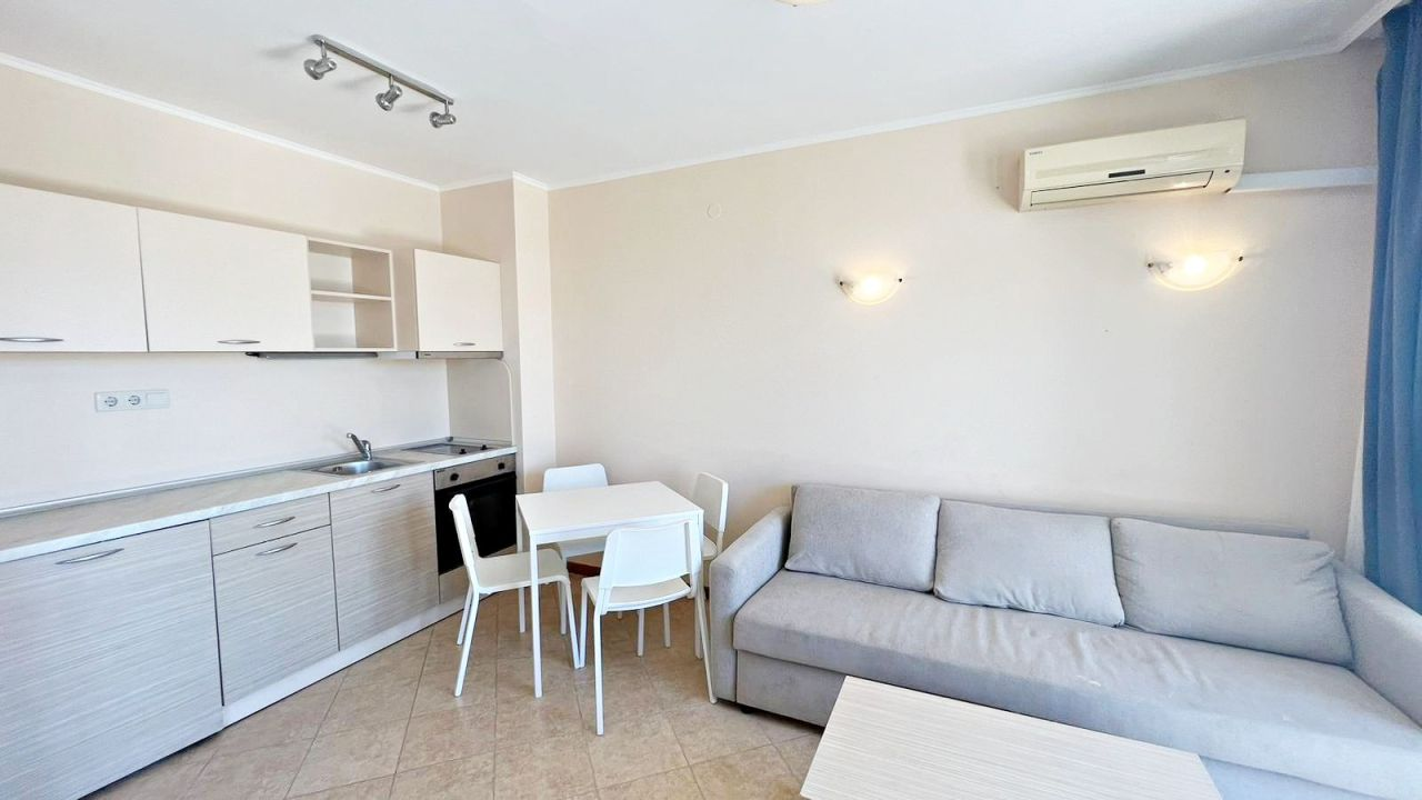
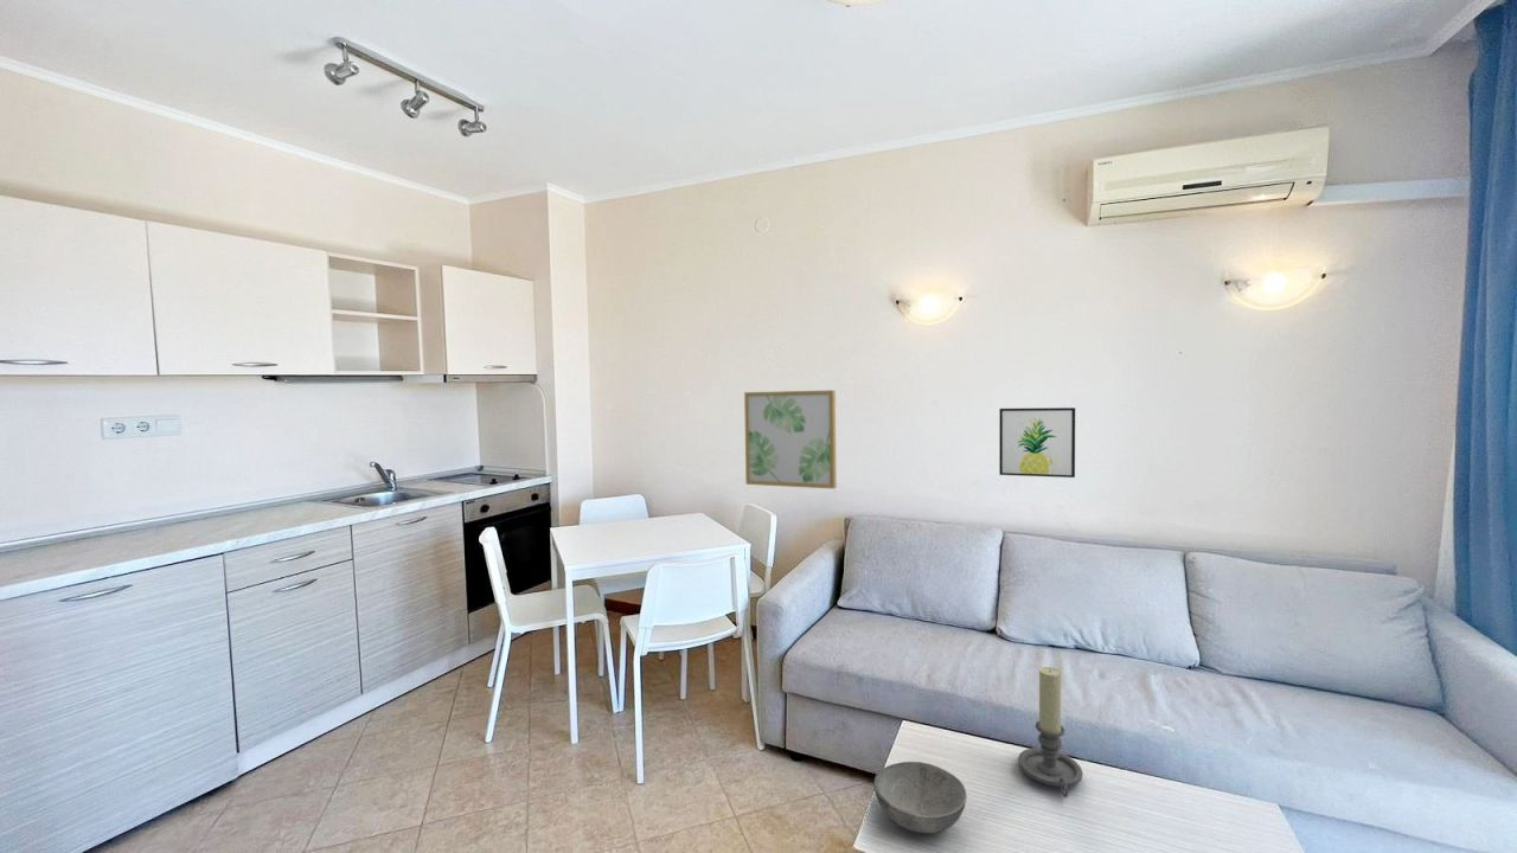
+ wall art (1036, 442)
+ candle holder (1051, 724)
+ bowl (918, 801)
+ wall art (788, 438)
